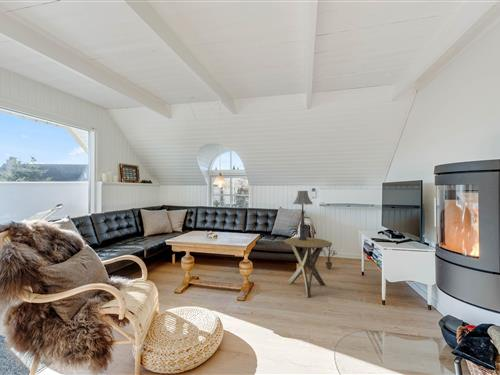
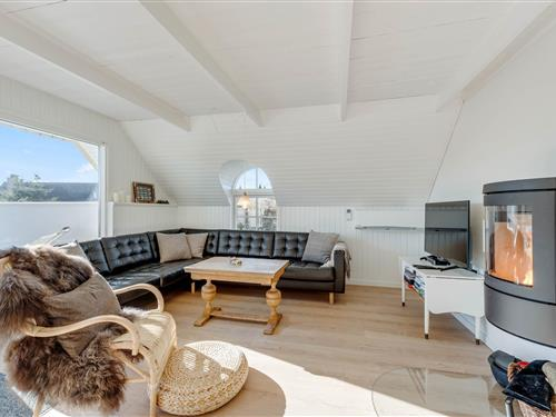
- decorative plant (330, 257)
- side table (307, 264)
- table lamp (302, 214)
